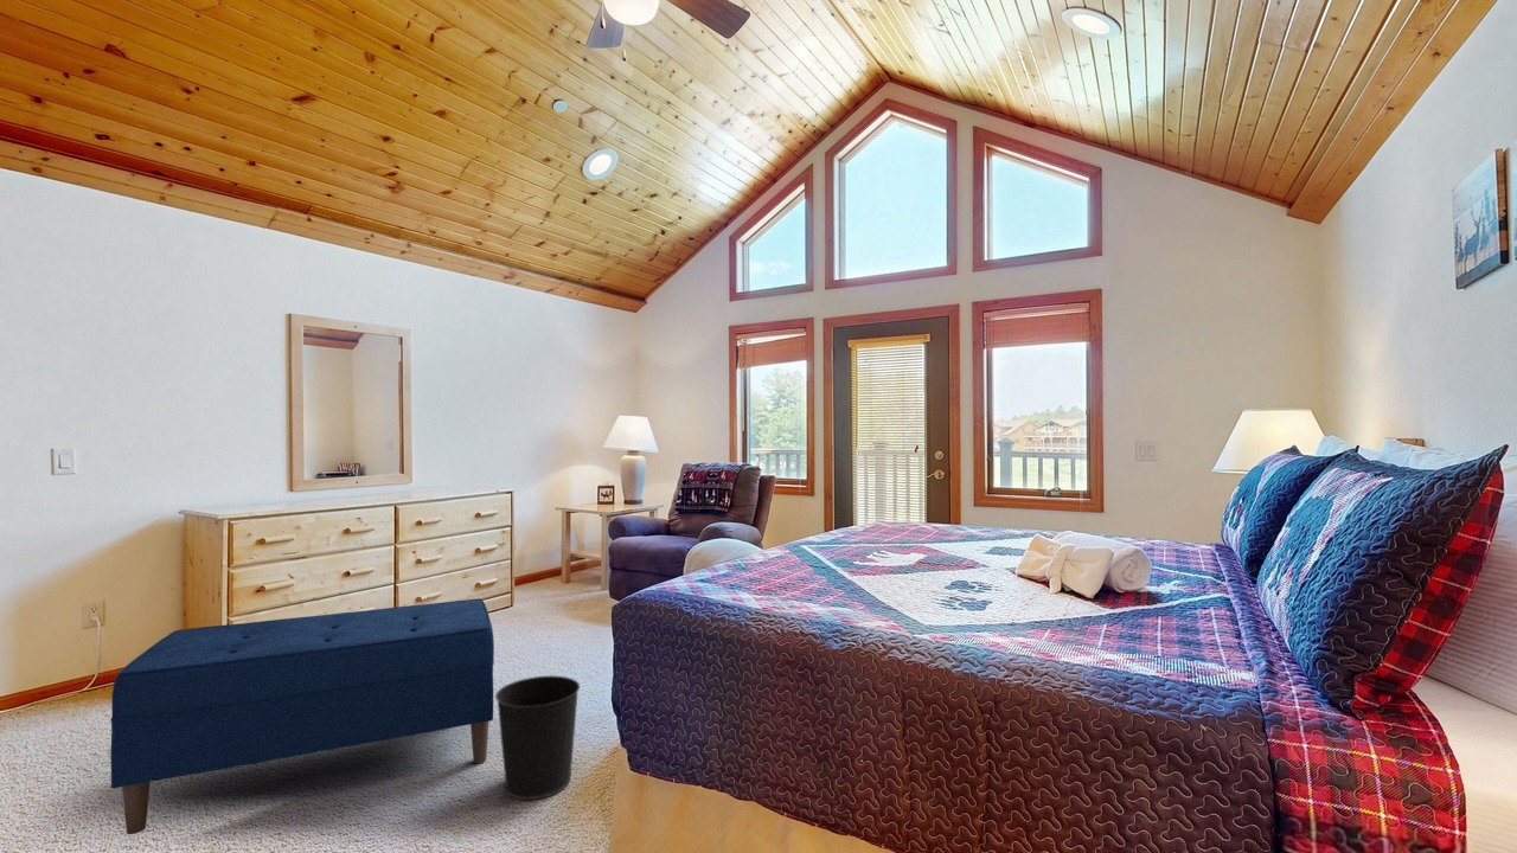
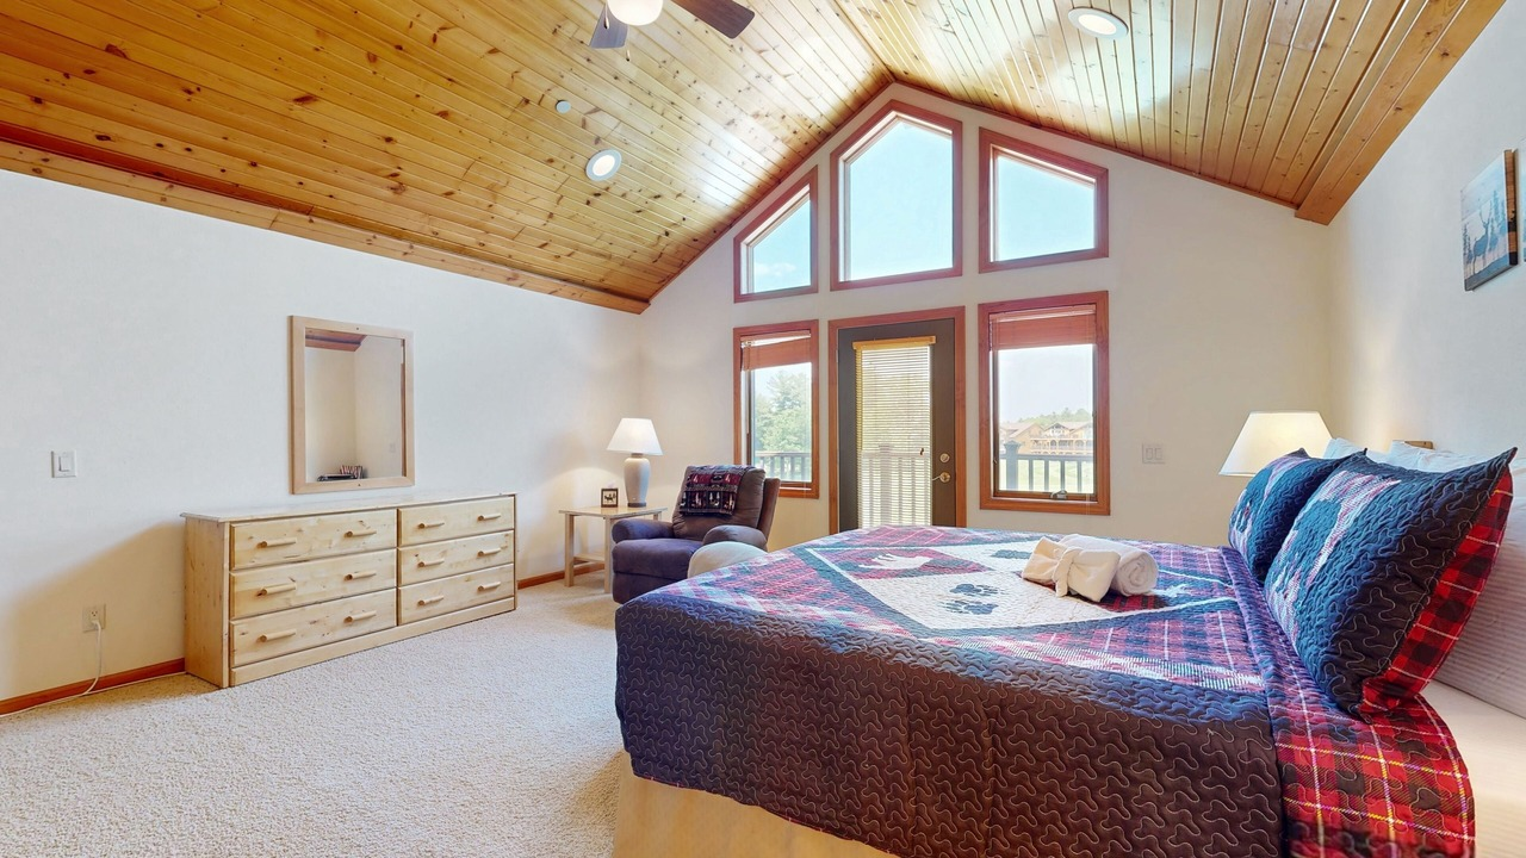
- wastebasket (538, 736)
- bench (332, 697)
